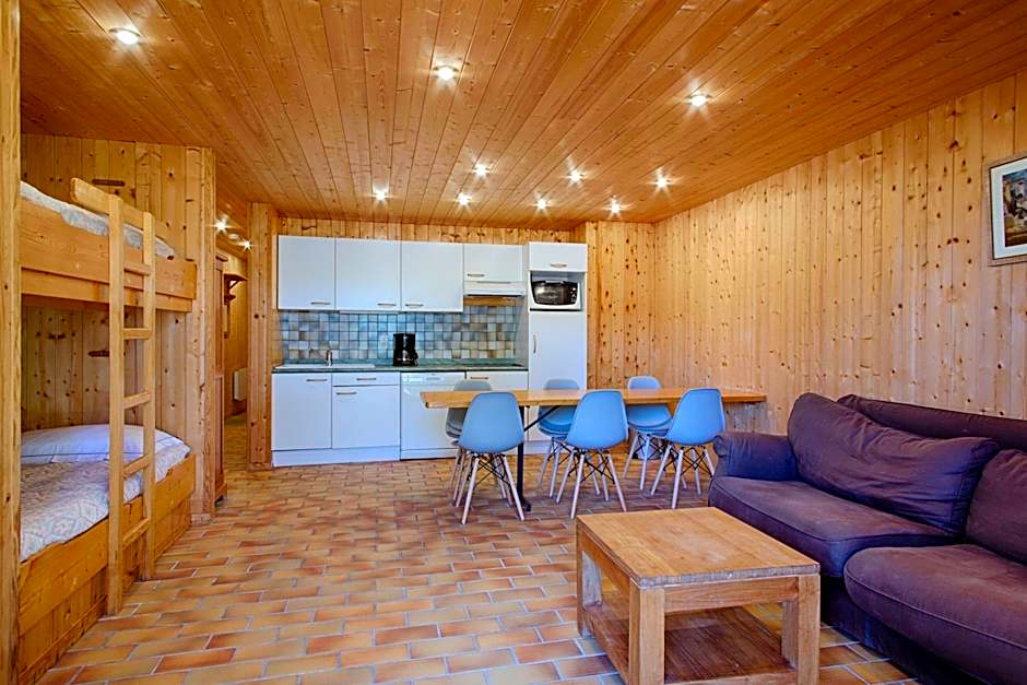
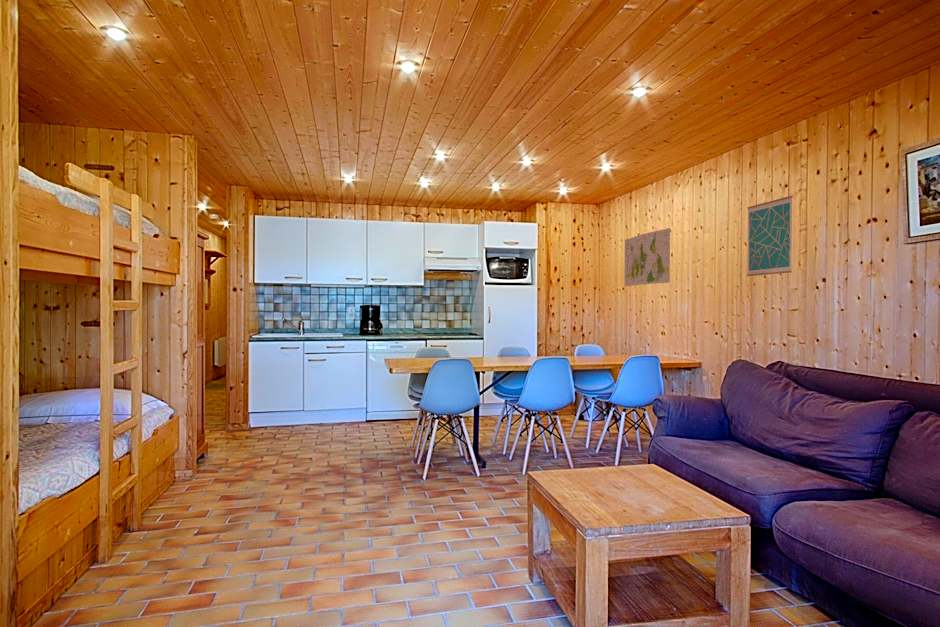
+ wall art (768, 238)
+ map (644, 259)
